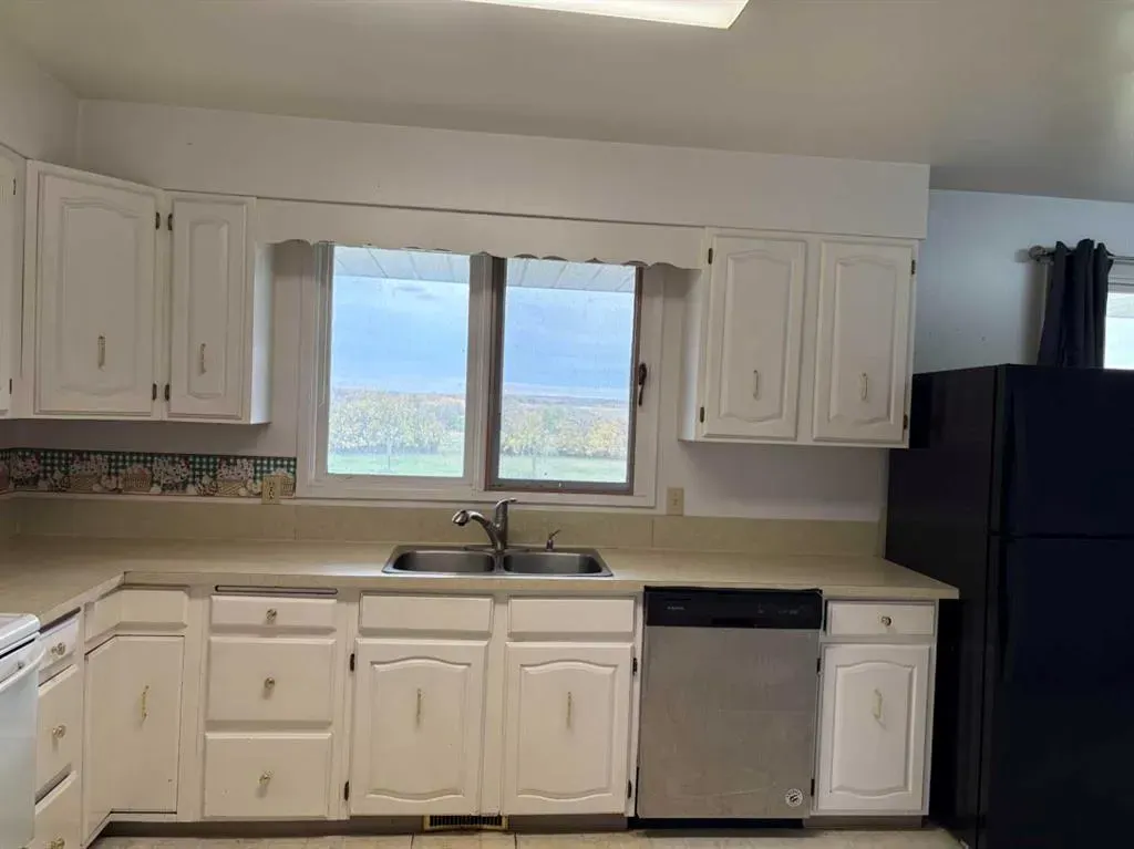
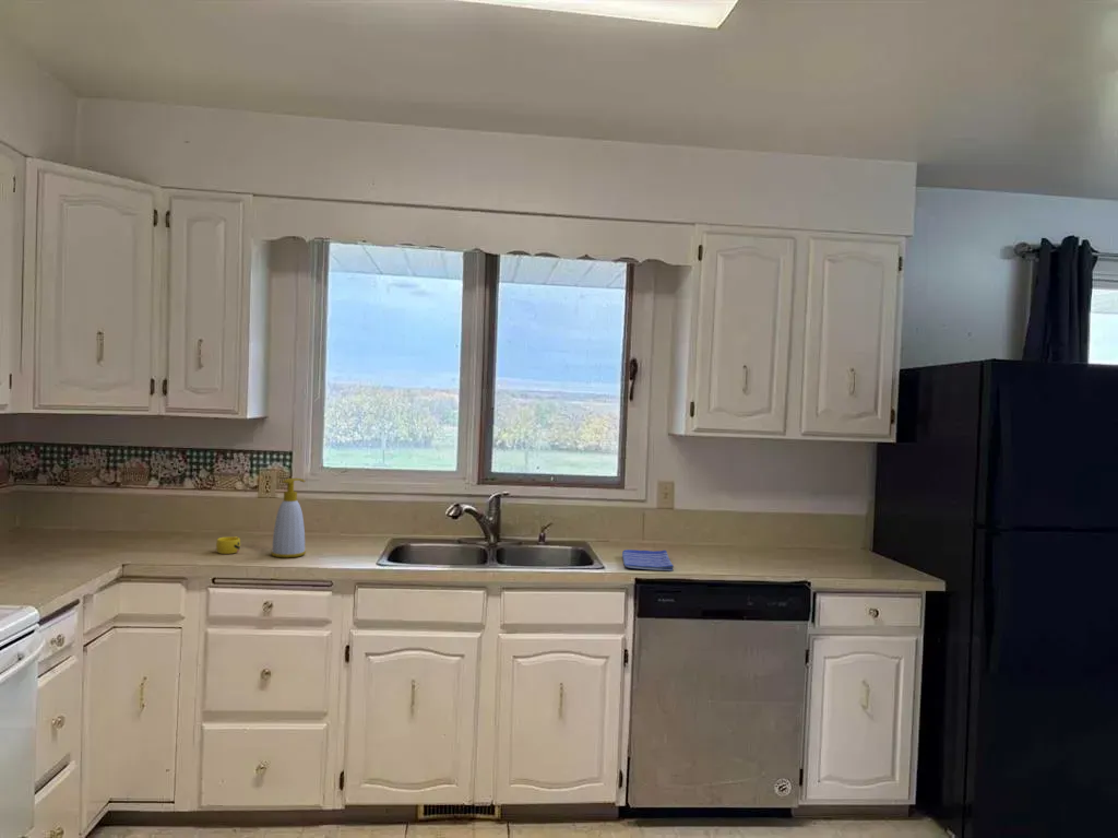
+ soap bottle (289, 517)
+ dish towel (646, 558)
+ cup (229, 544)
